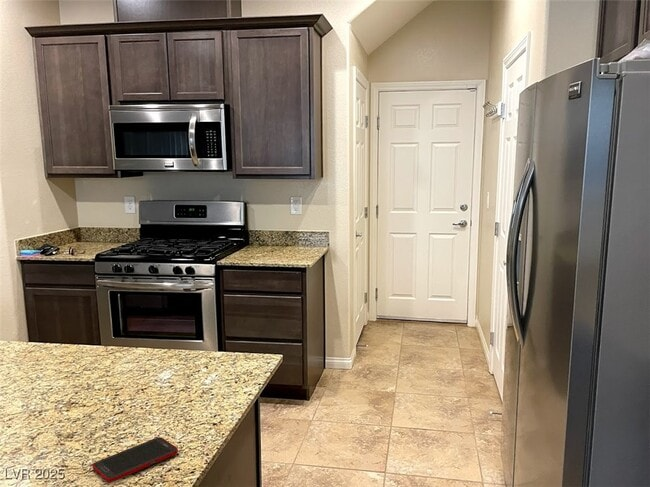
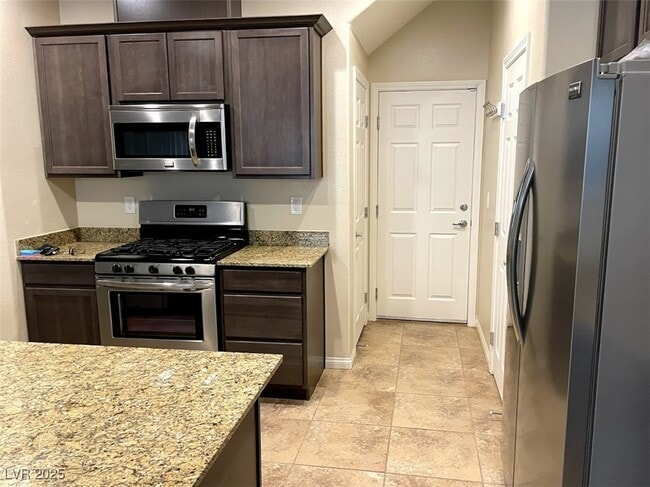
- cell phone (136, 458)
